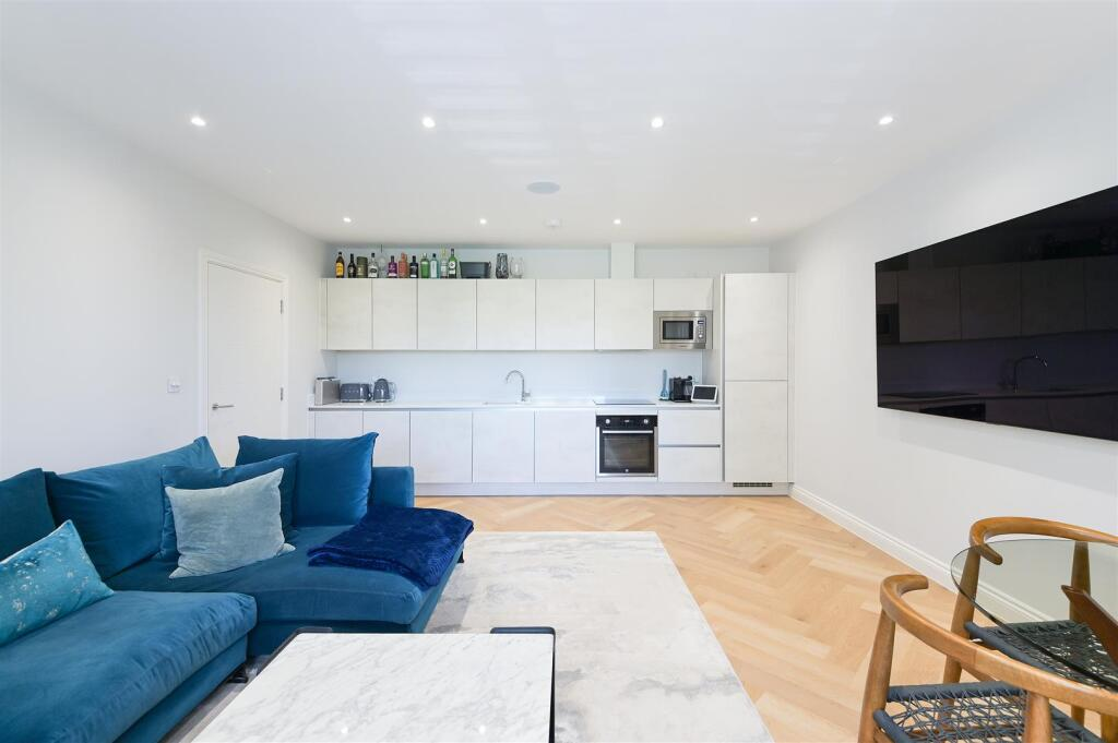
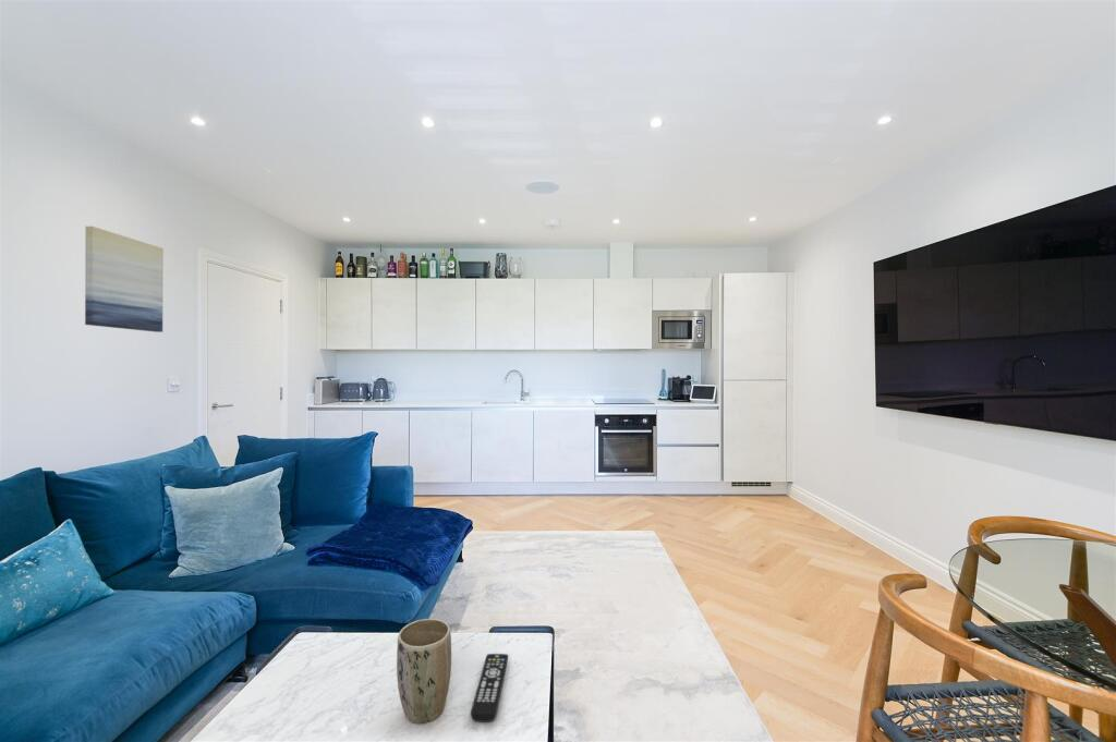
+ wall art (126, 283)
+ remote control (490, 684)
+ plant pot (424, 670)
